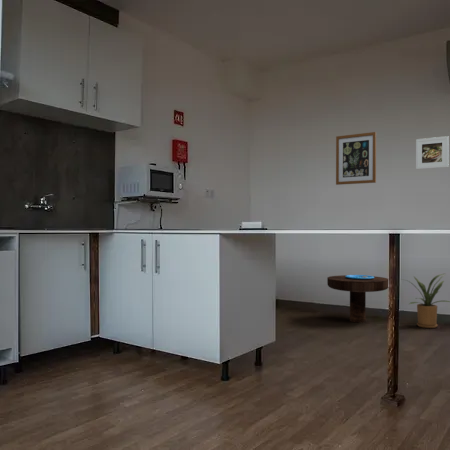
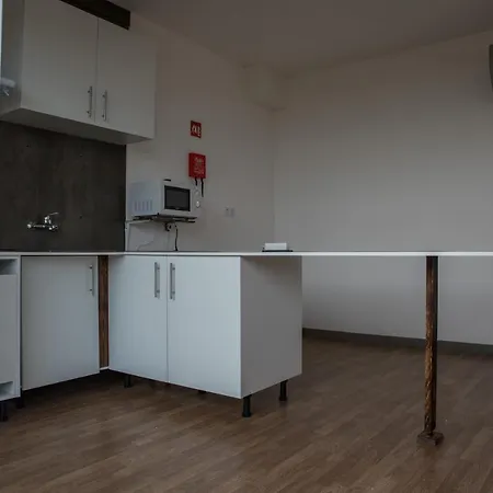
- wall art (355, 158)
- house plant (426, 299)
- side table (357, 298)
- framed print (432, 153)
